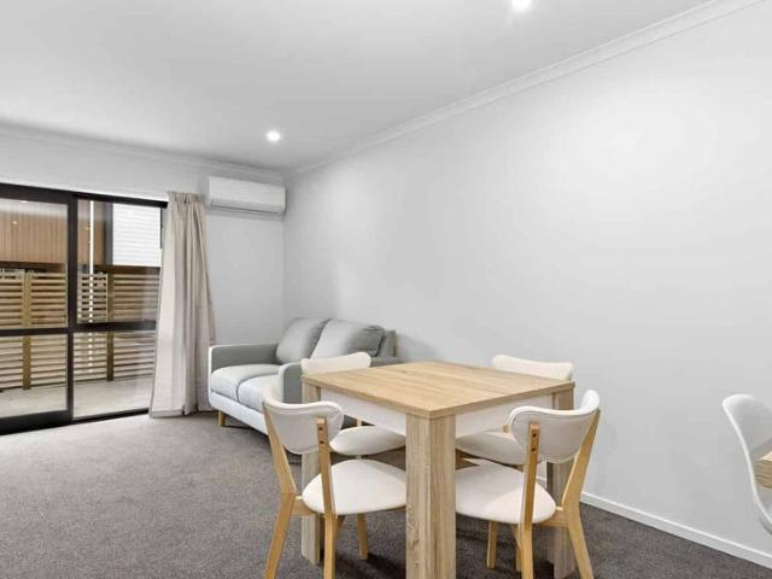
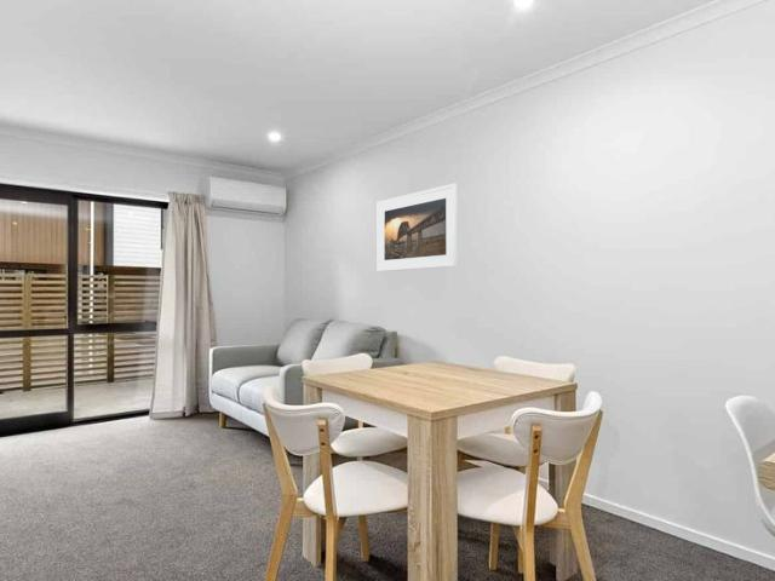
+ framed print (413, 231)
